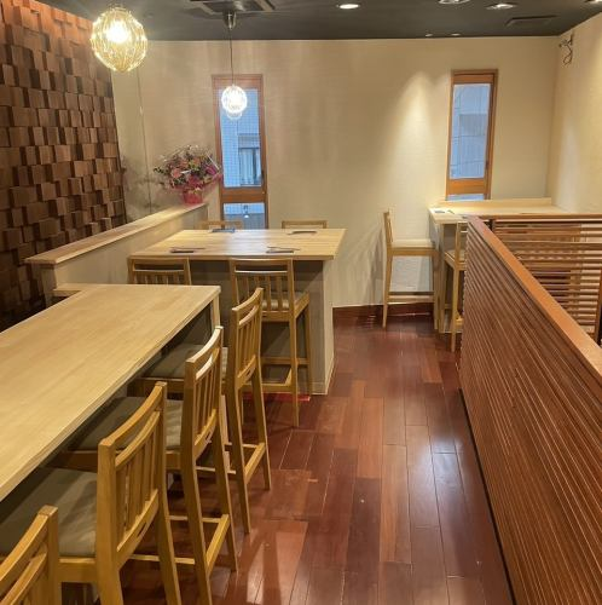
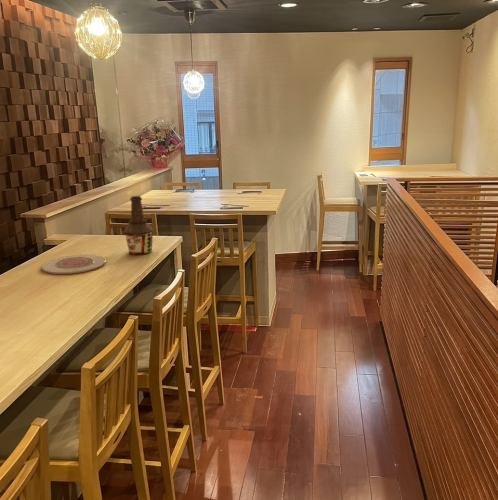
+ plate (74, 263)
+ bottle (137, 224)
